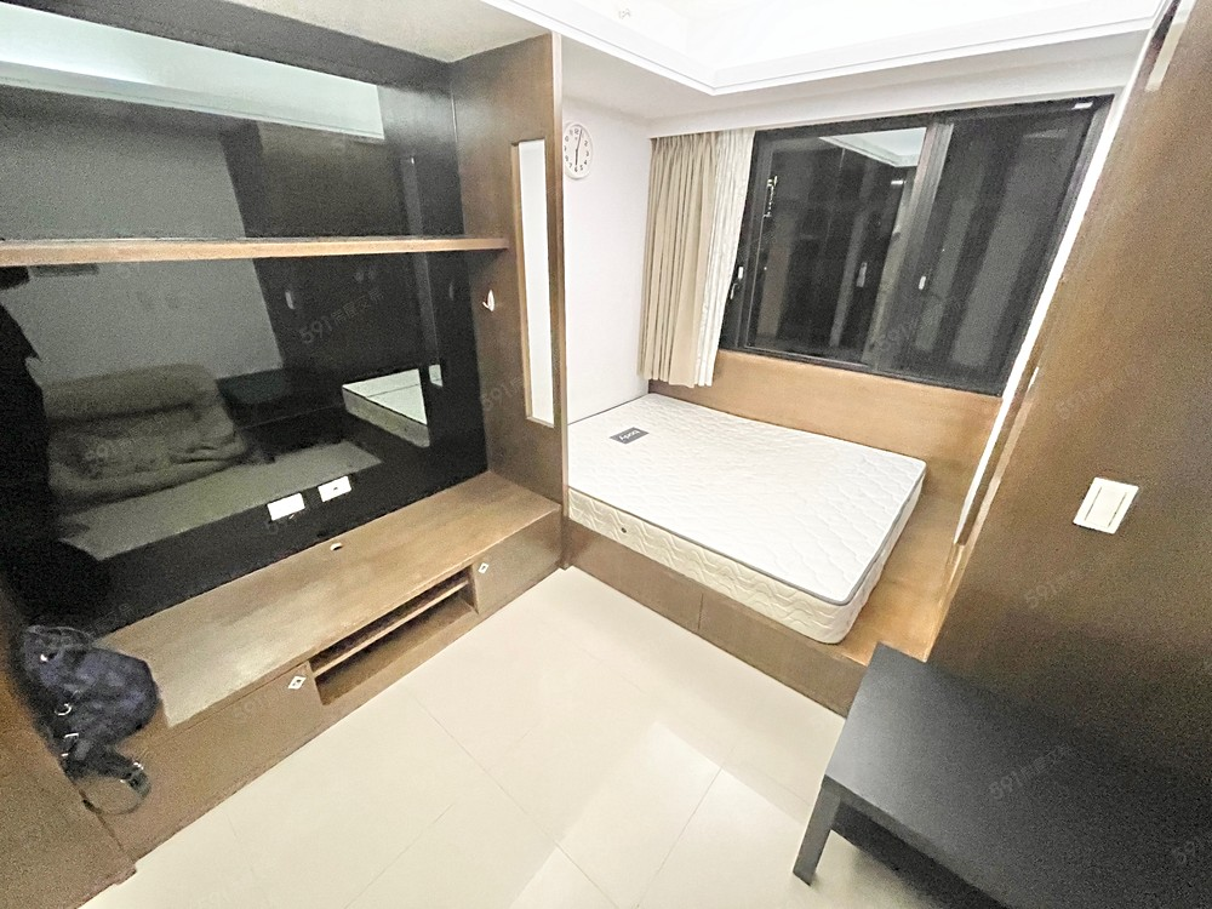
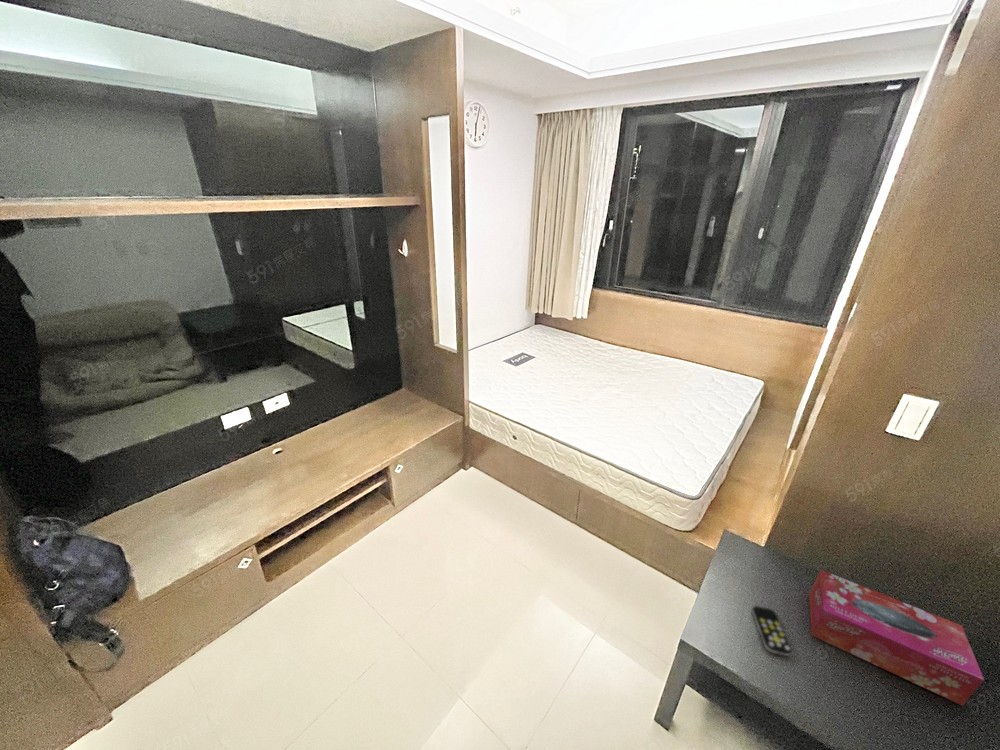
+ remote control (770, 629)
+ tissue box (884, 630)
